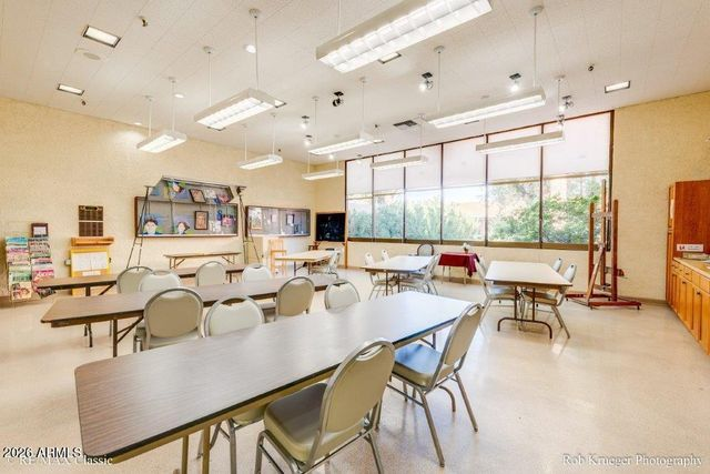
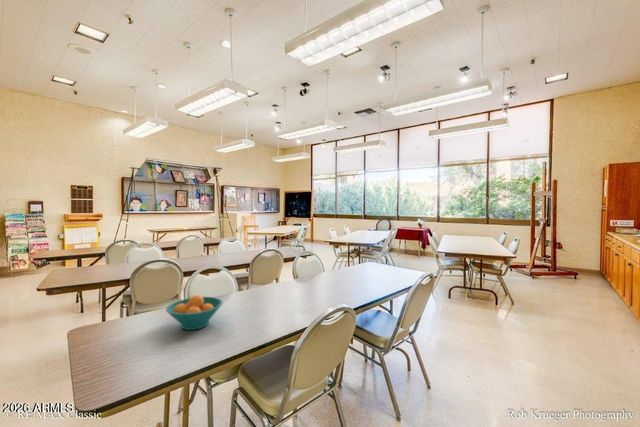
+ fruit bowl (195, 310)
